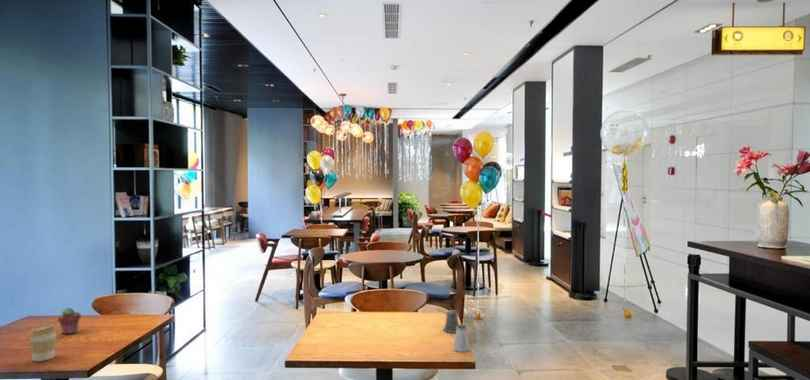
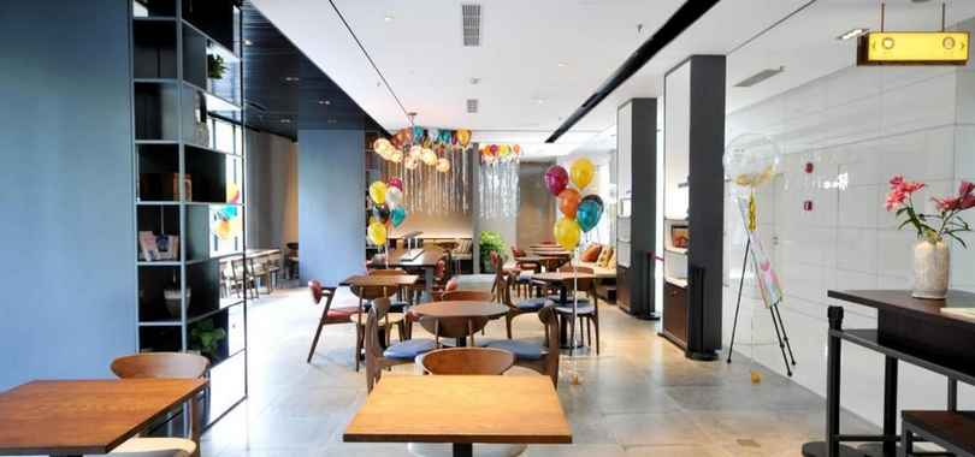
- saltshaker (461, 337)
- pepper shaker (450, 319)
- potted succulent (69, 319)
- coffee cup (43, 342)
